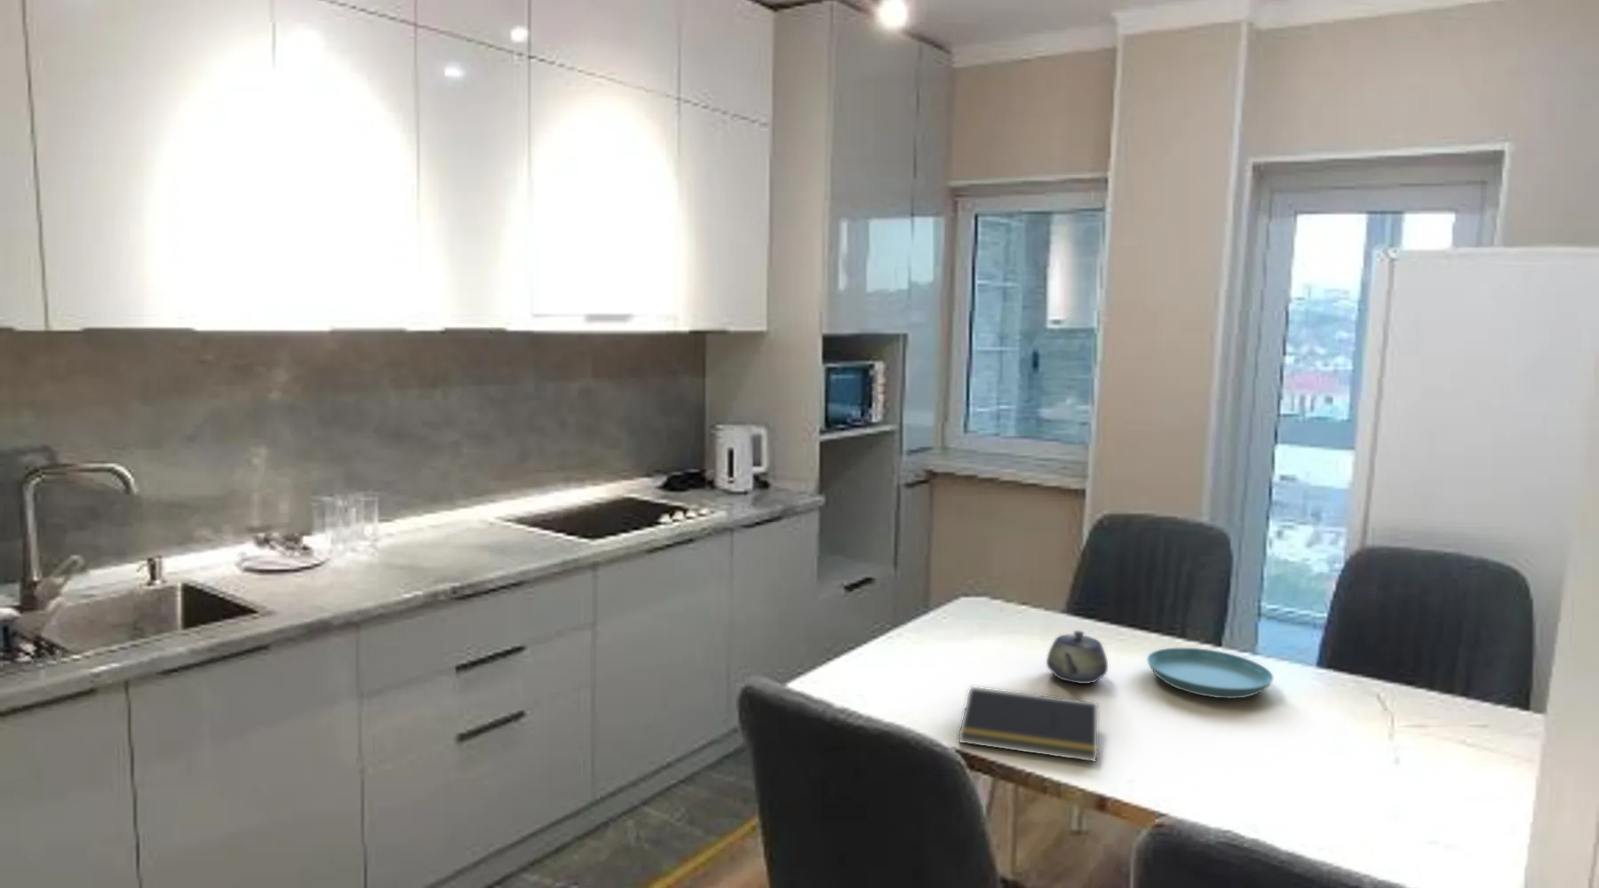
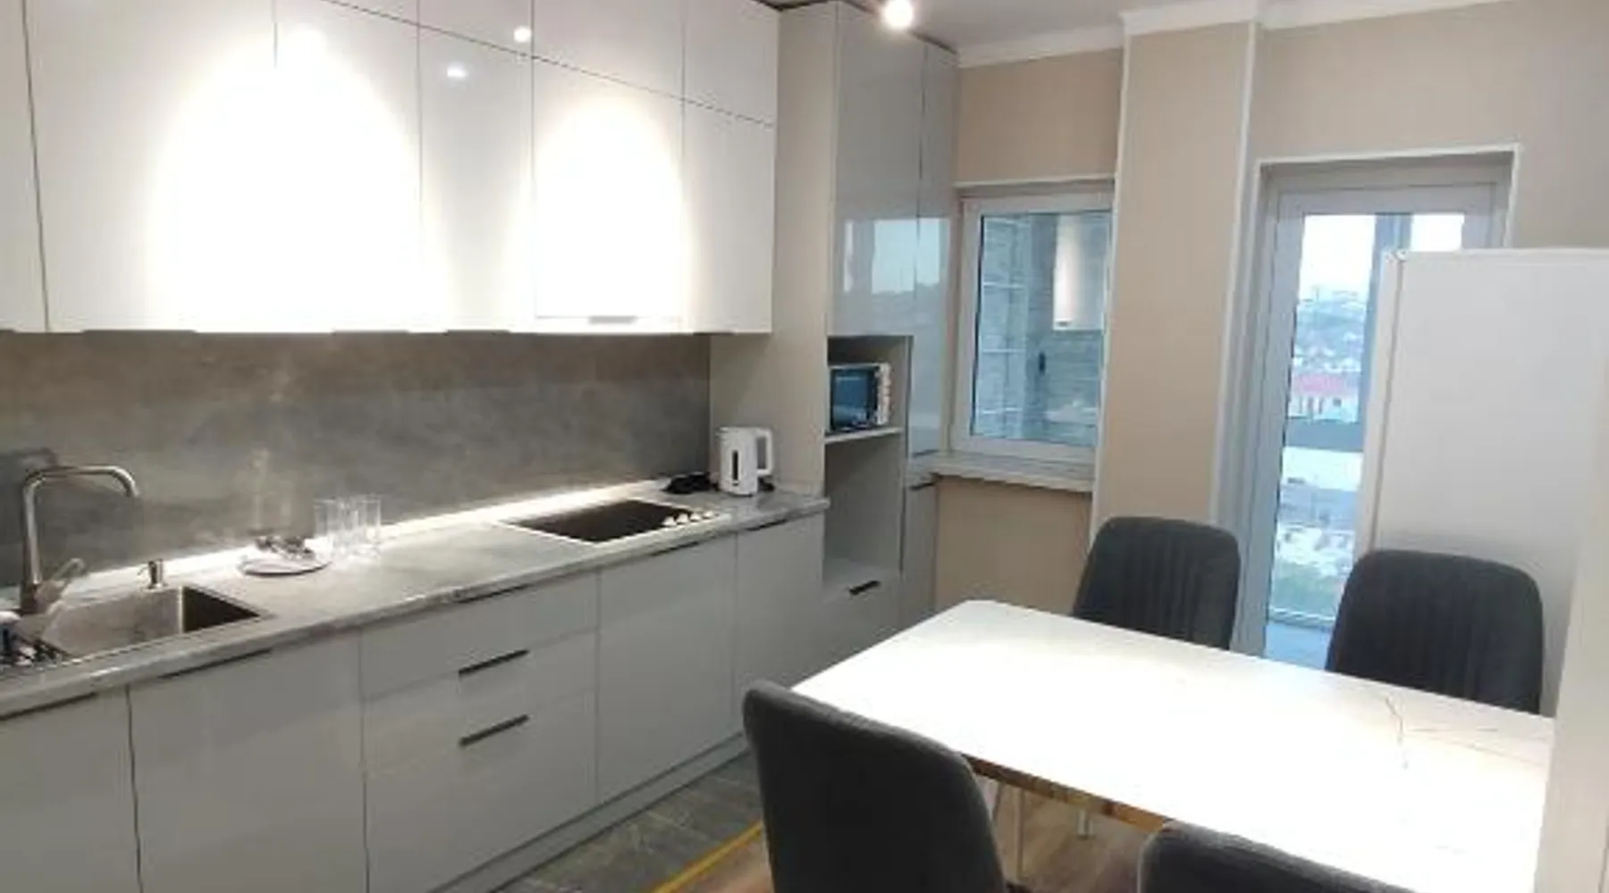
- saucer (1209, 673)
- notepad (1029, 722)
- teapot (1076, 654)
